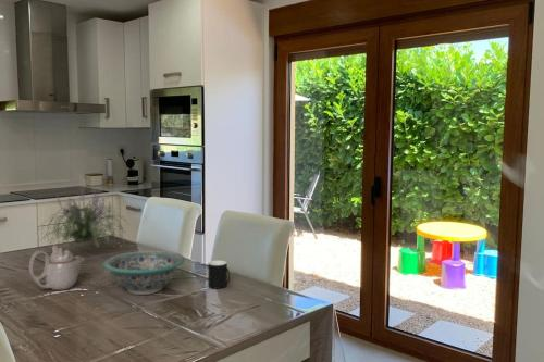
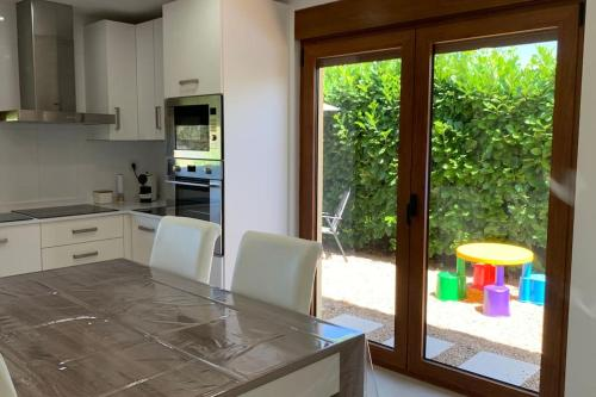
- decorative bowl (145, 274)
- cup (220, 275)
- teapot (58, 266)
- plant (78, 221)
